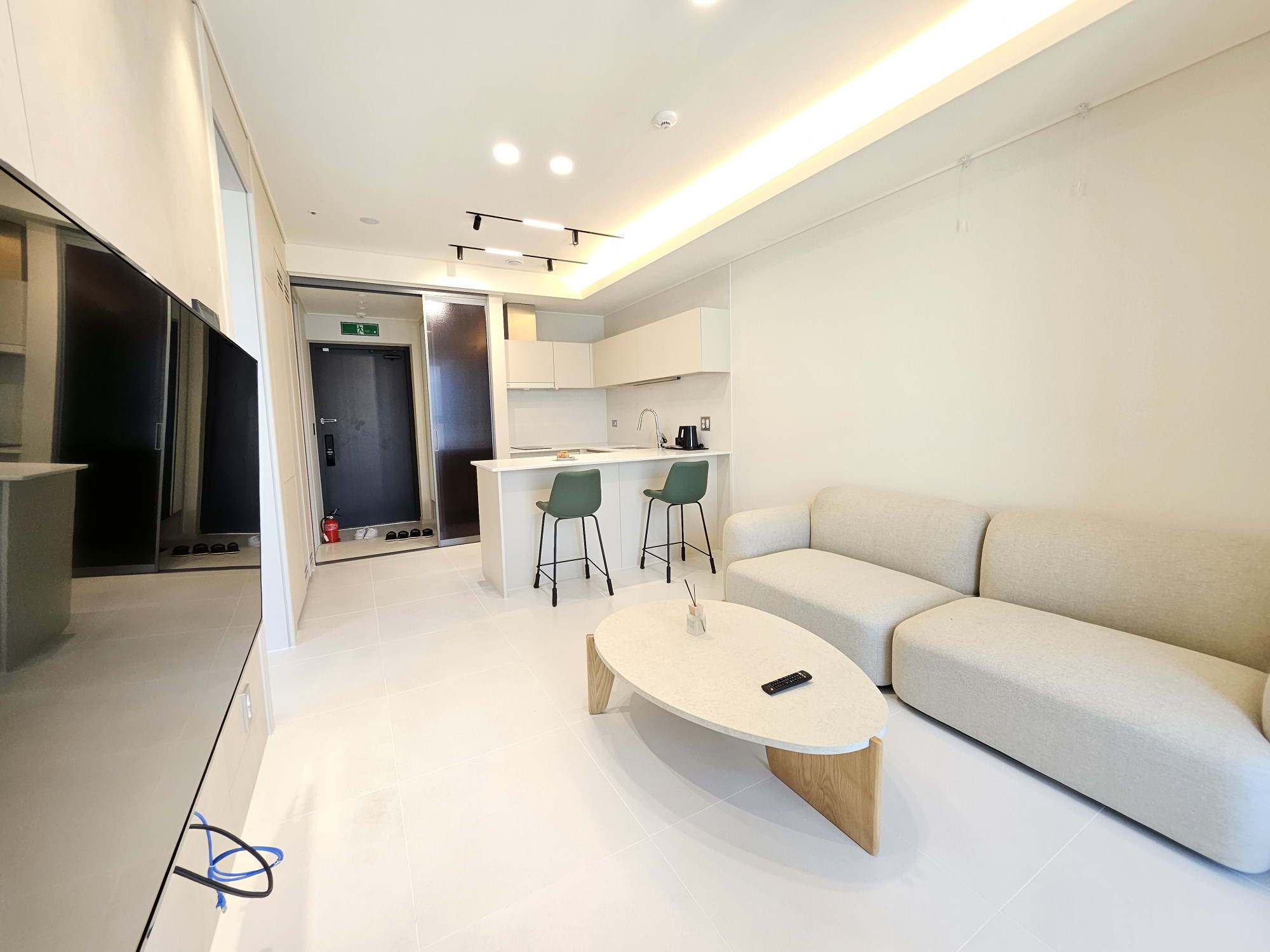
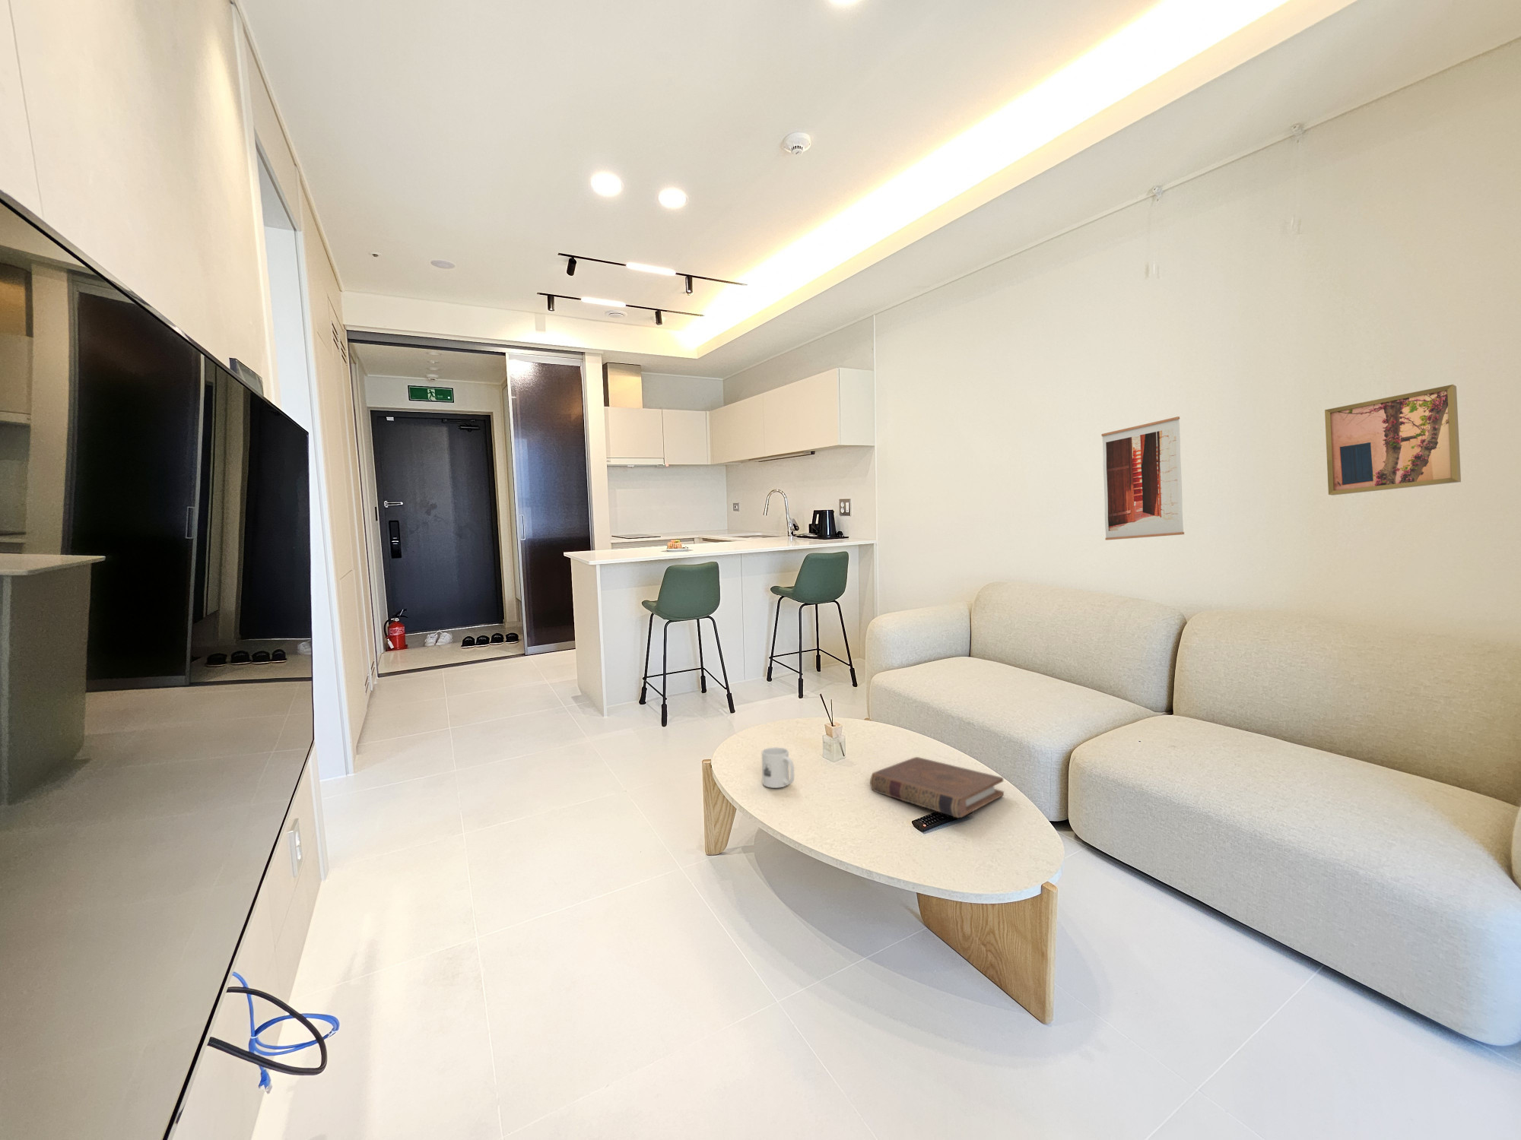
+ wall art (1388, 443)
+ book (934, 784)
+ wall art (1140, 481)
+ mug (778, 769)
